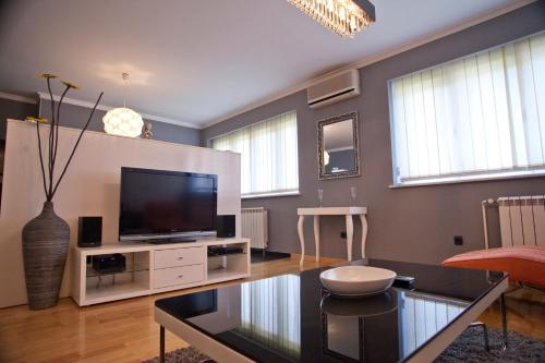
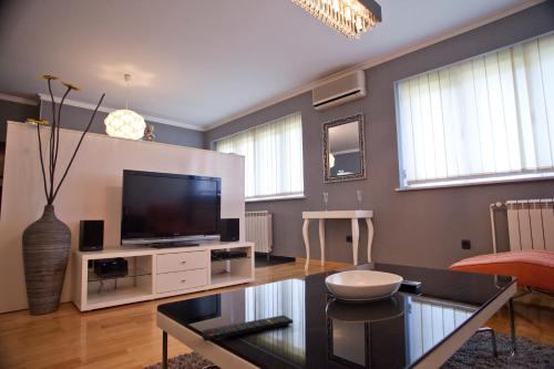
+ remote control (248, 327)
